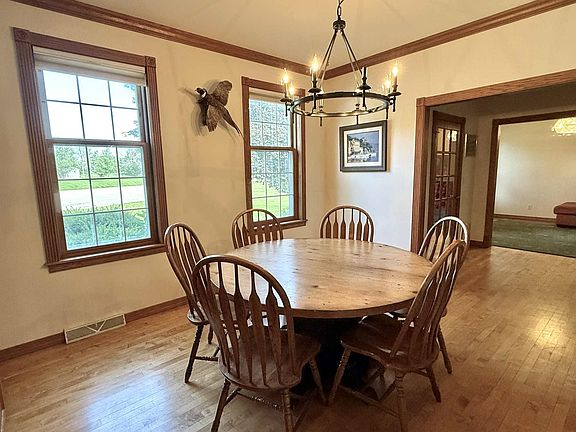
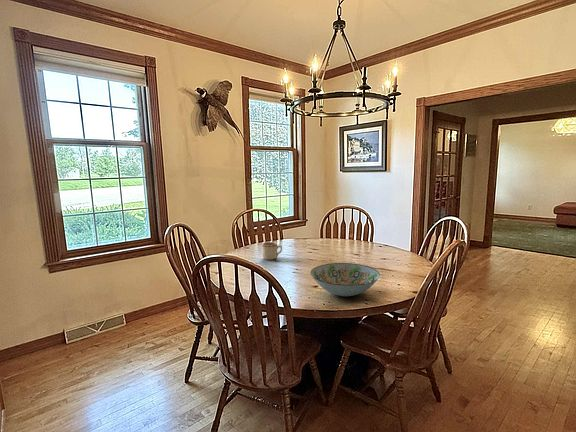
+ mug (272, 250)
+ decorative bowl (344, 282)
